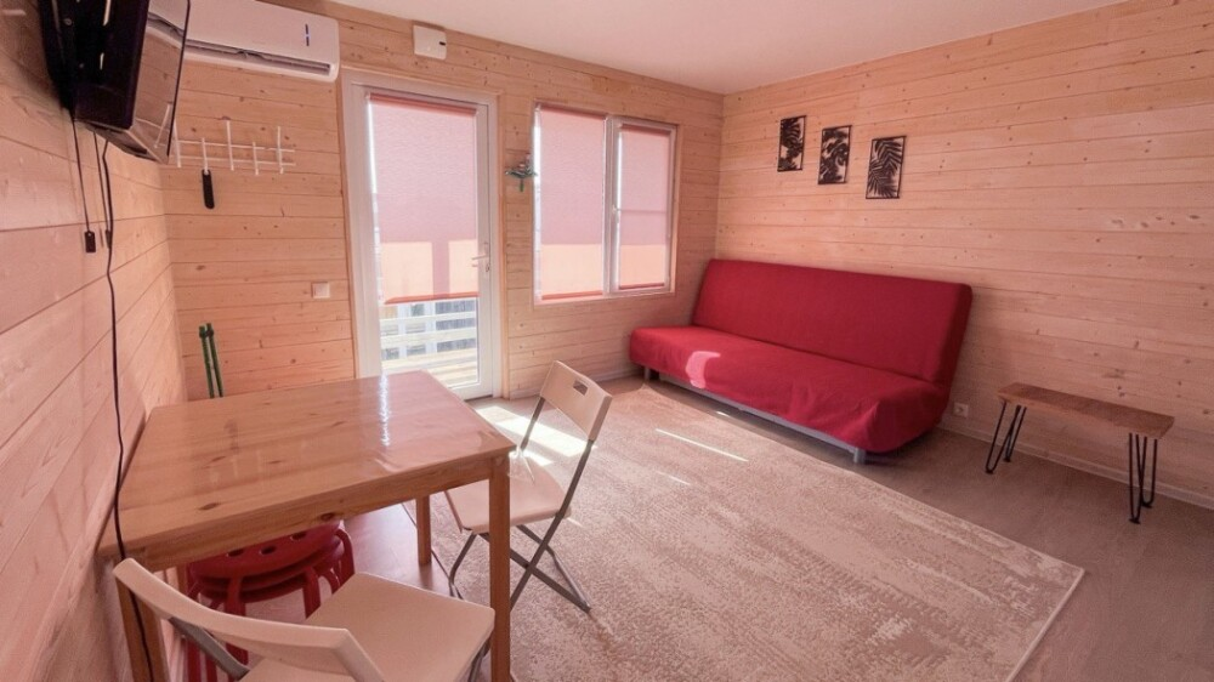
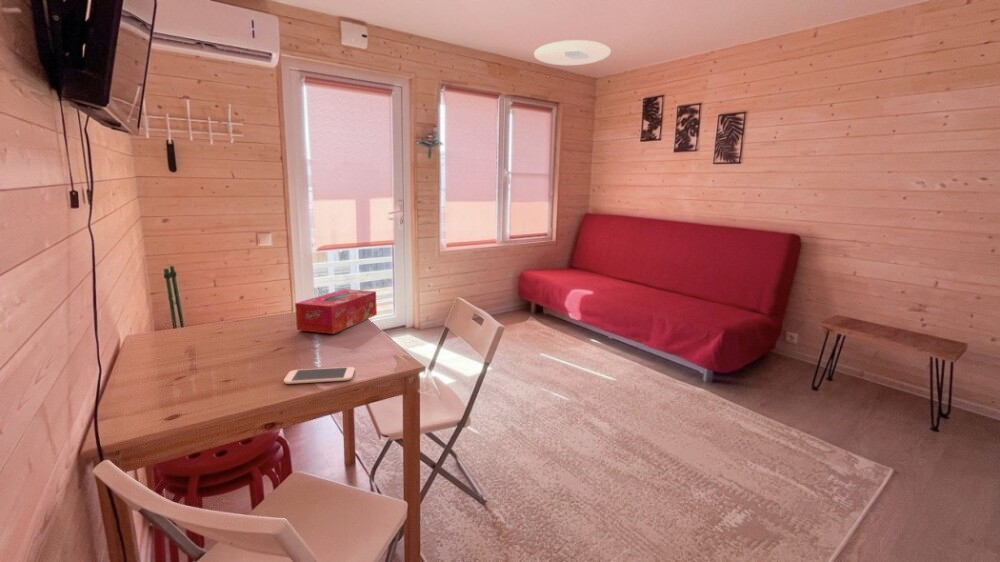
+ smartphone (320, 374)
+ tissue box (338, 309)
+ ceiling light (572, 49)
